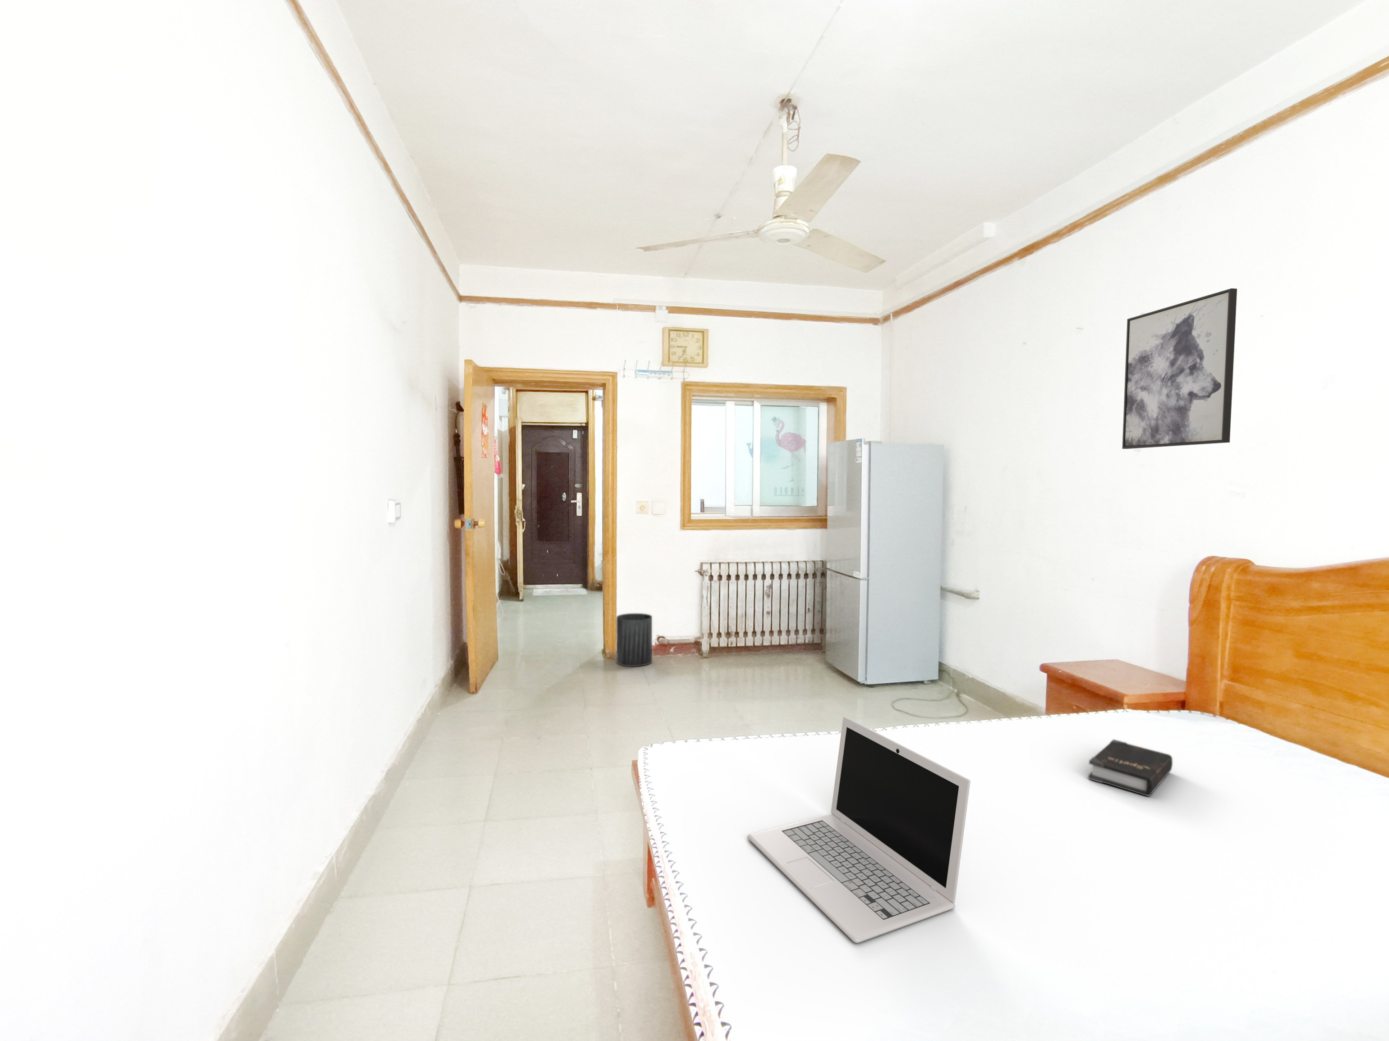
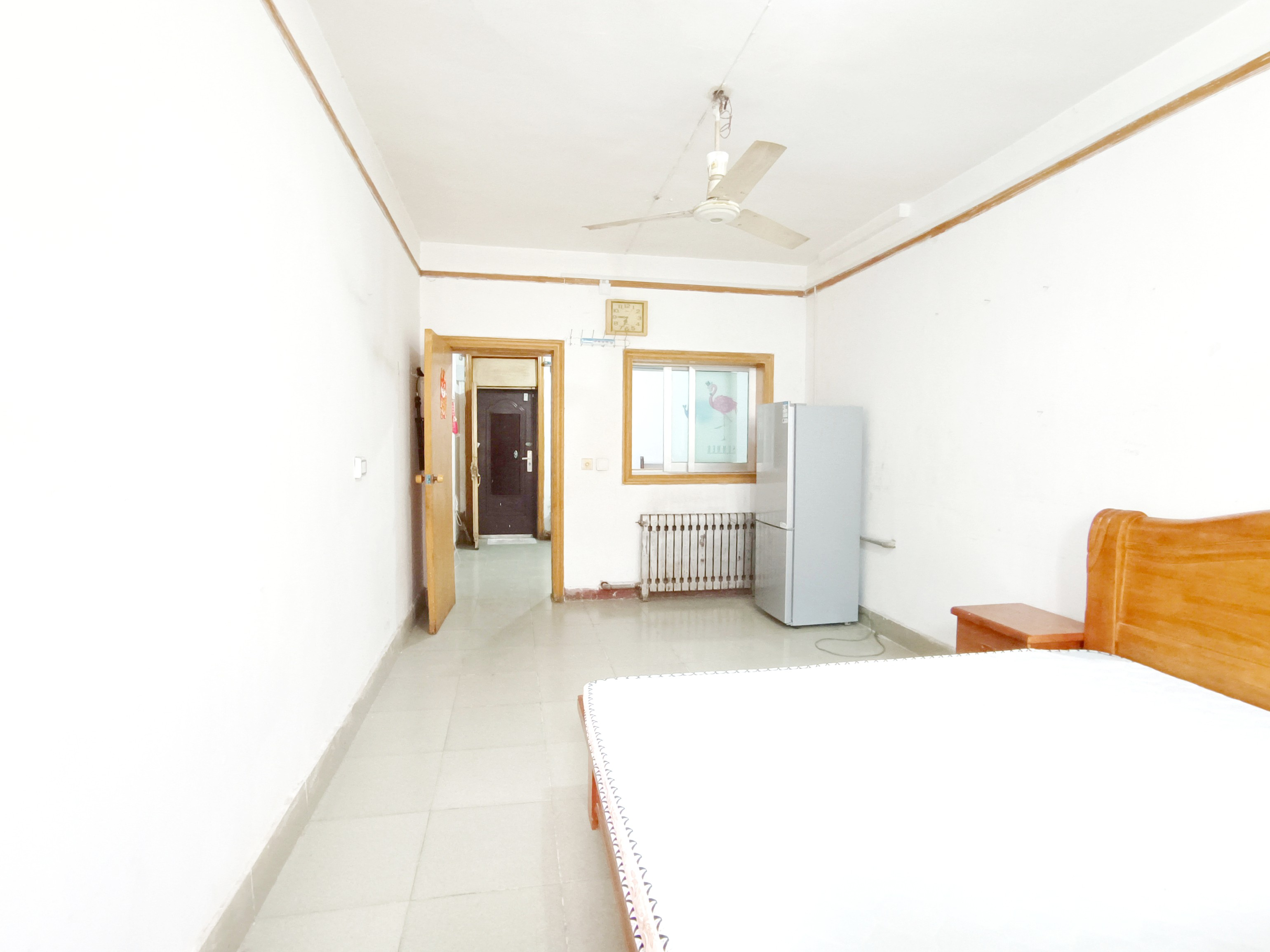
- wall art (1175, 376)
- hardback book (1131, 767)
- trash can (634, 639)
- laptop (849, 811)
